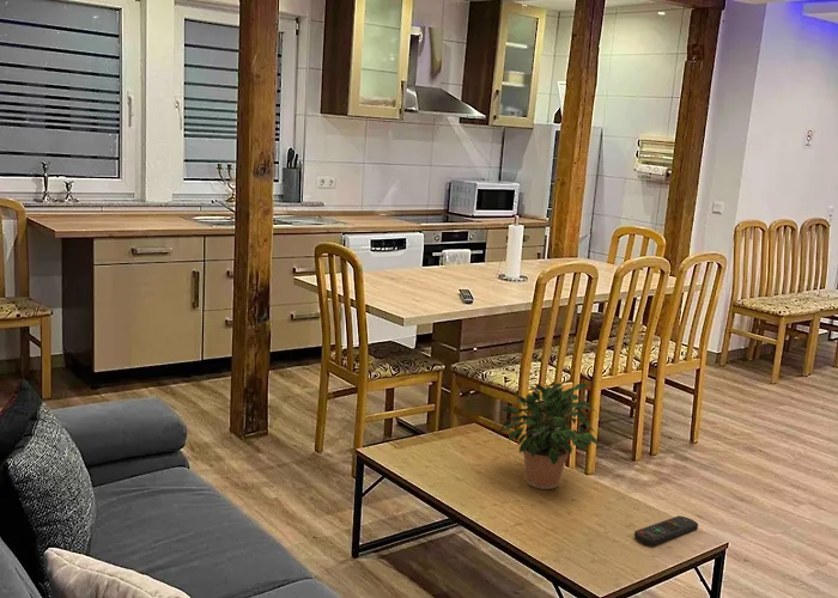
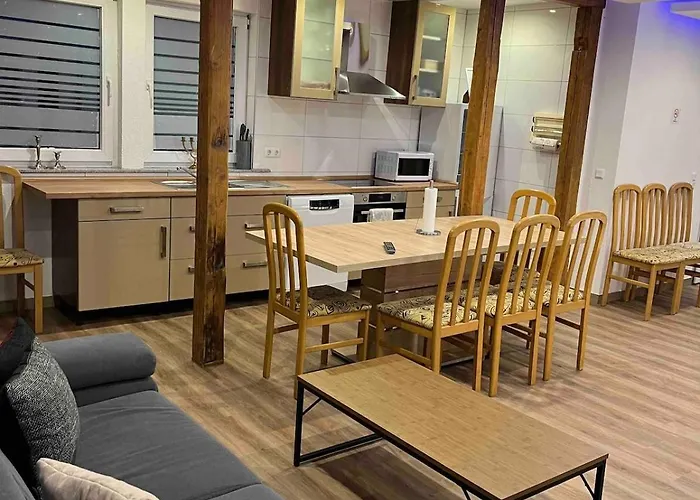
- potted plant (548, 427)
- remote control (666, 529)
